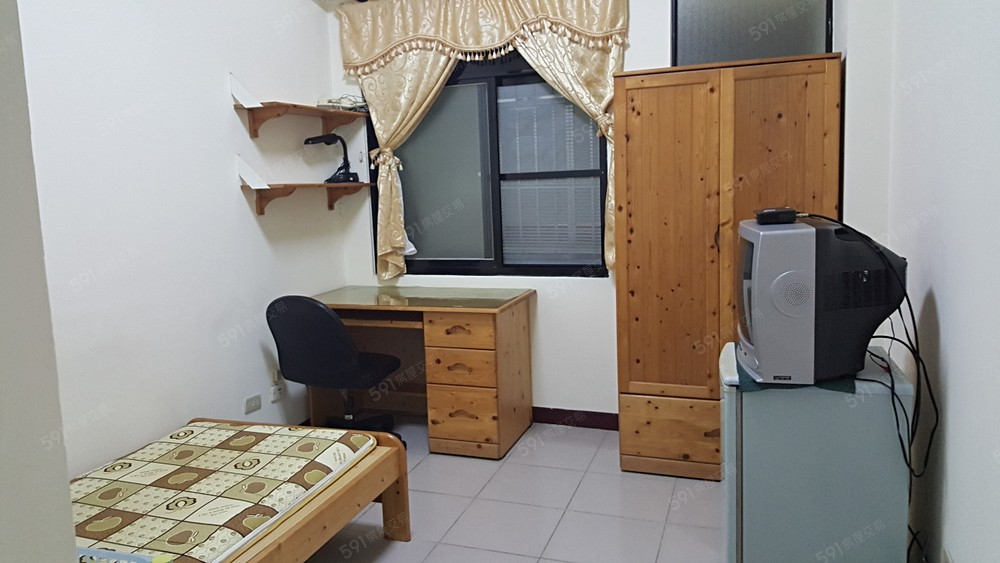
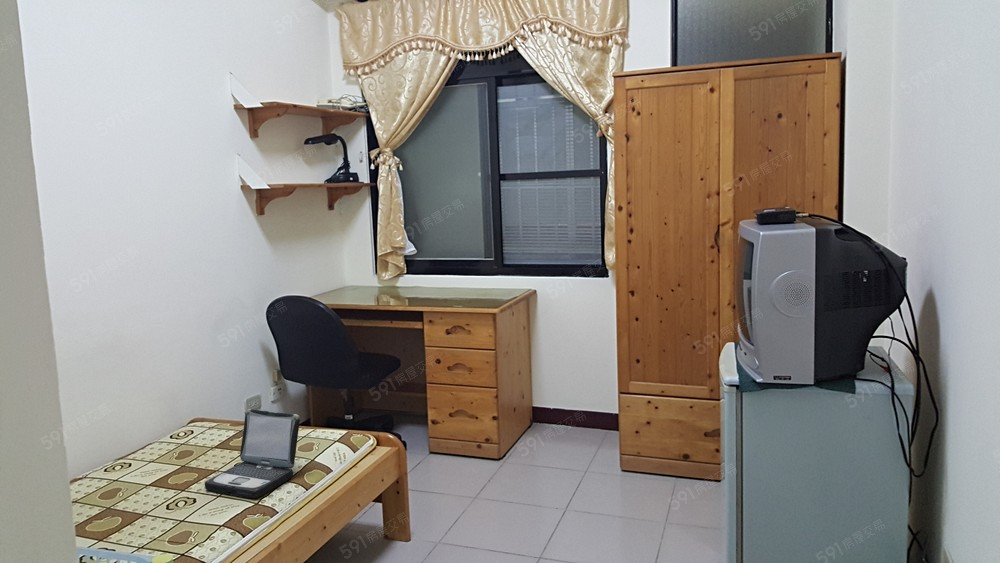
+ laptop (253, 450)
